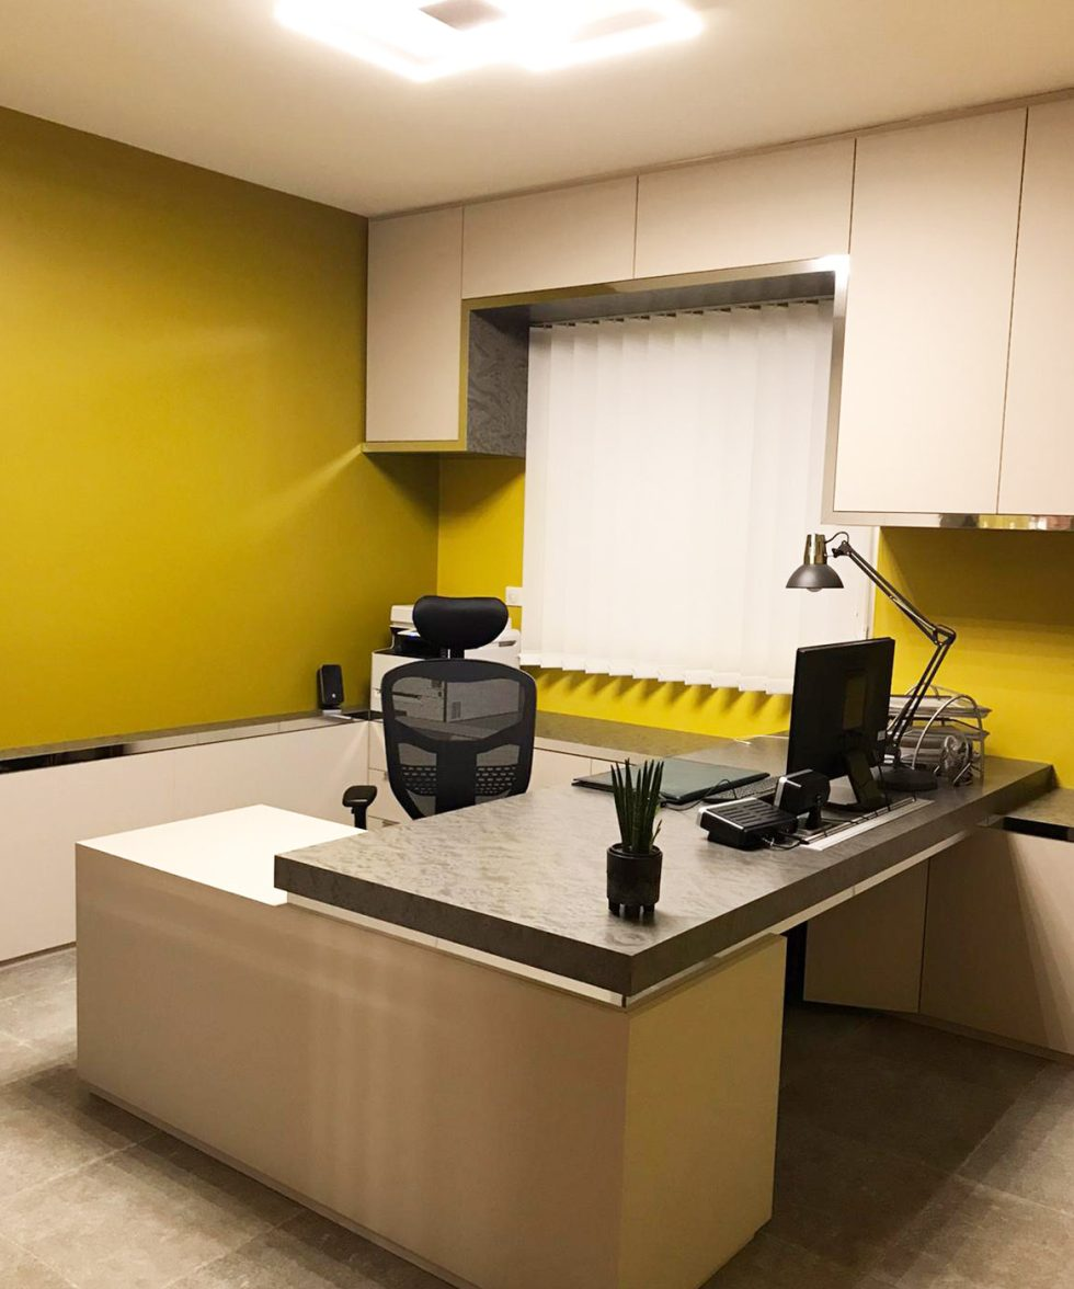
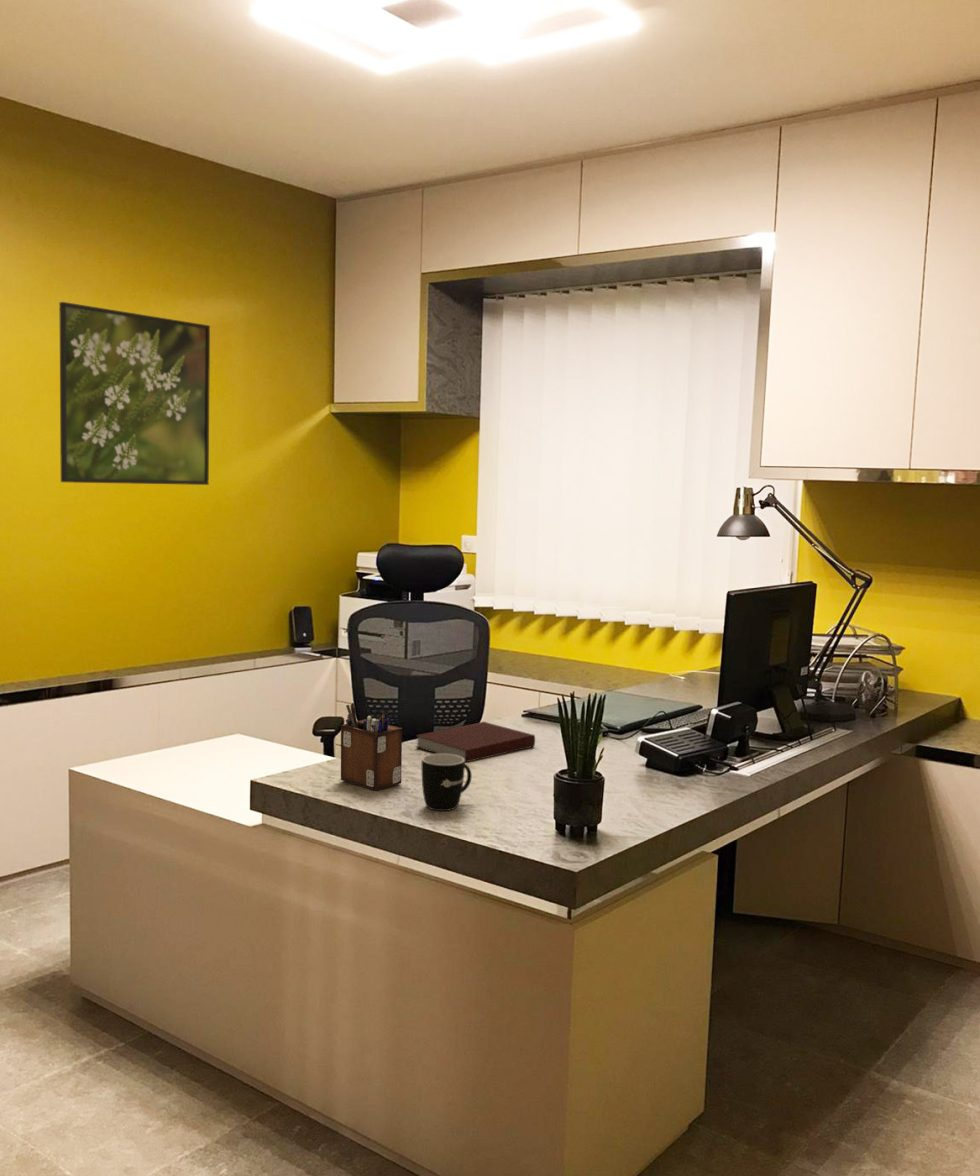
+ desk organizer (371, 743)
+ mug (448, 781)
+ notebook (475, 741)
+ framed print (139, 399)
